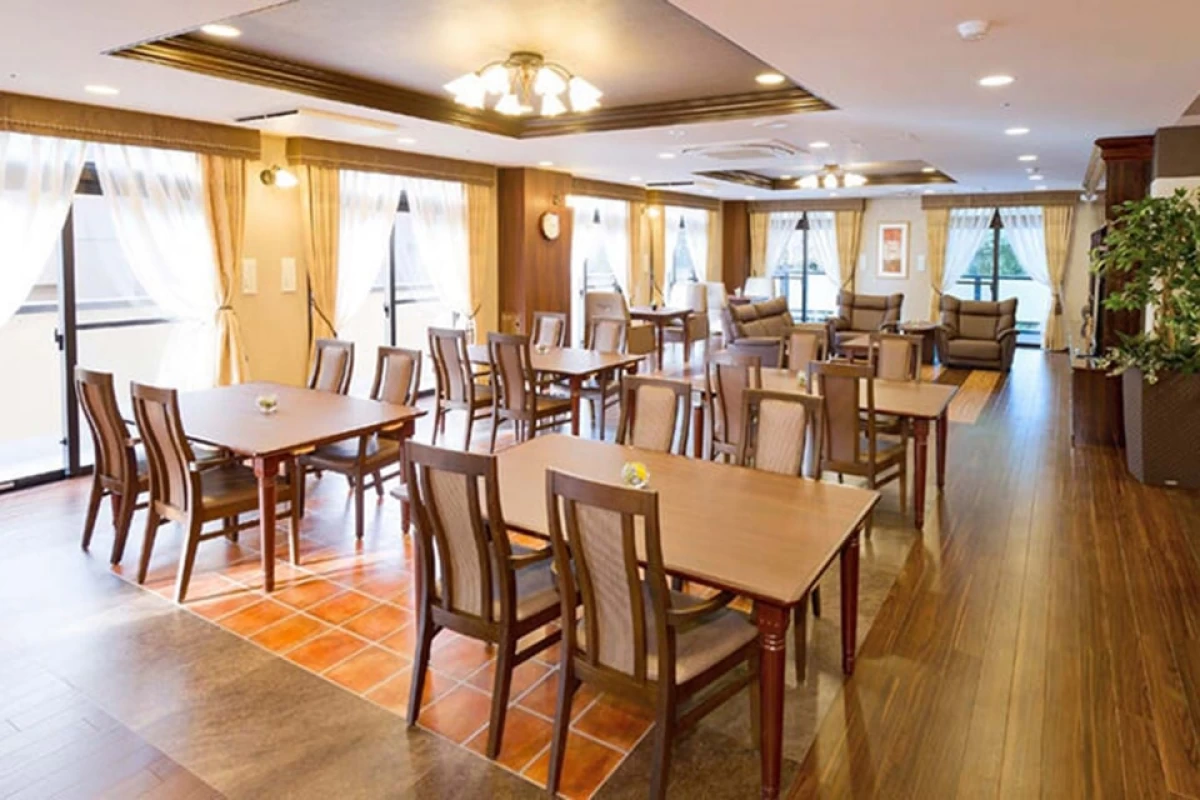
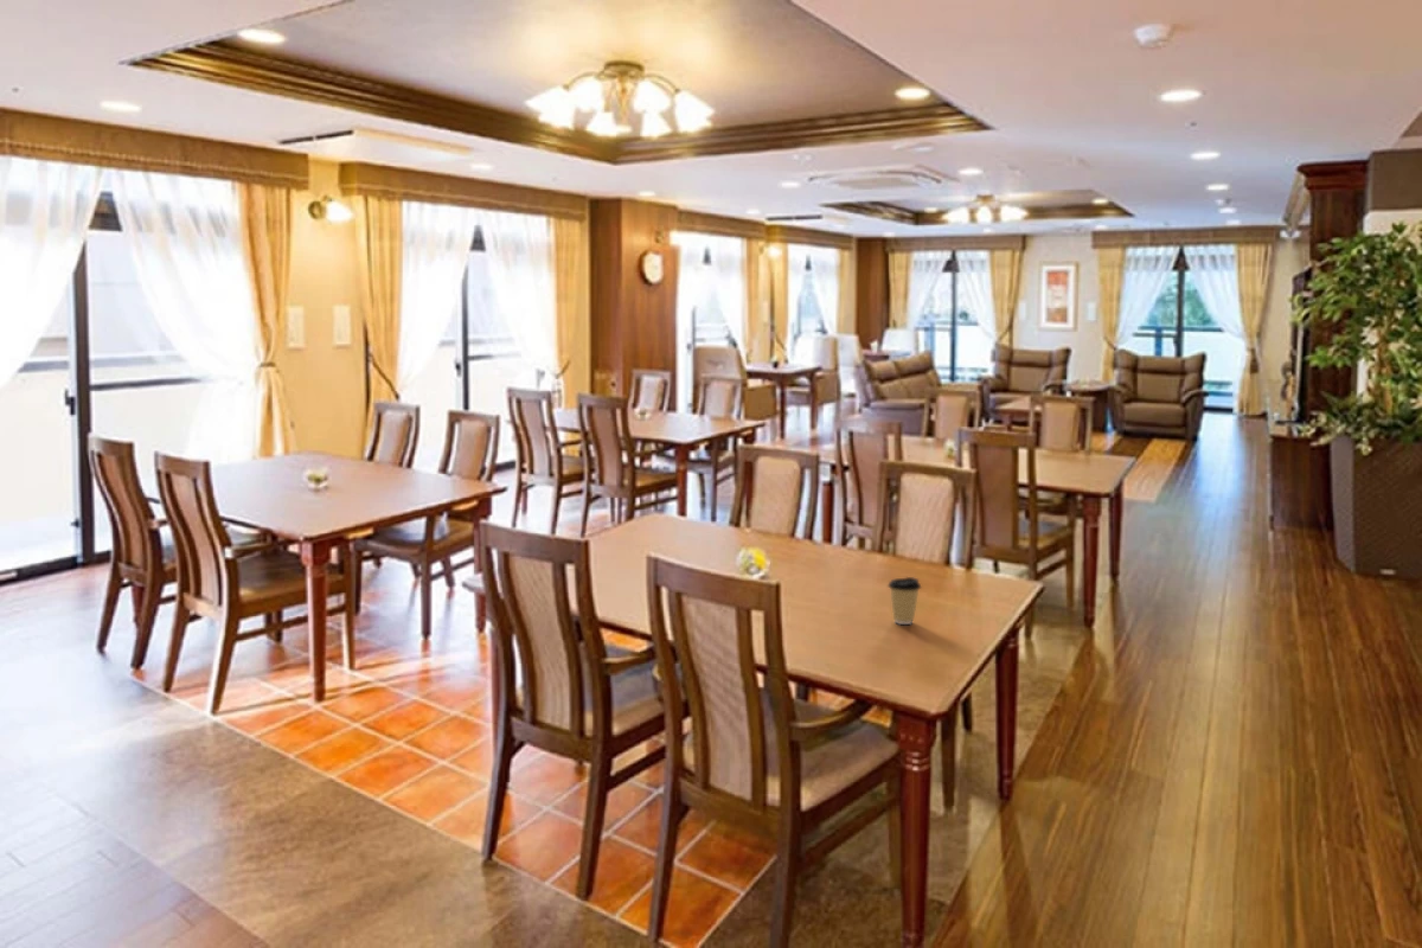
+ coffee cup (903, 601)
